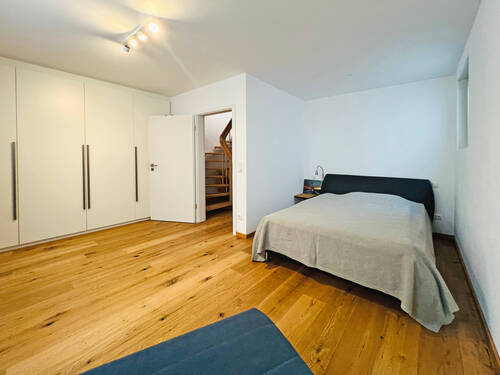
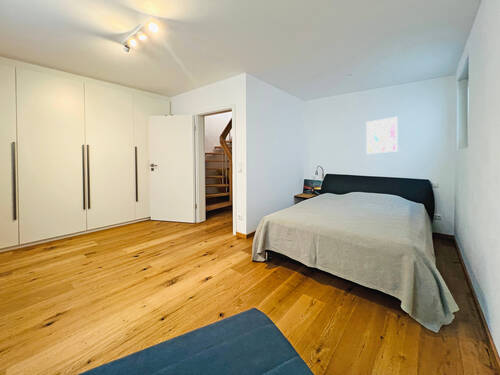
+ wall art (381, 136)
